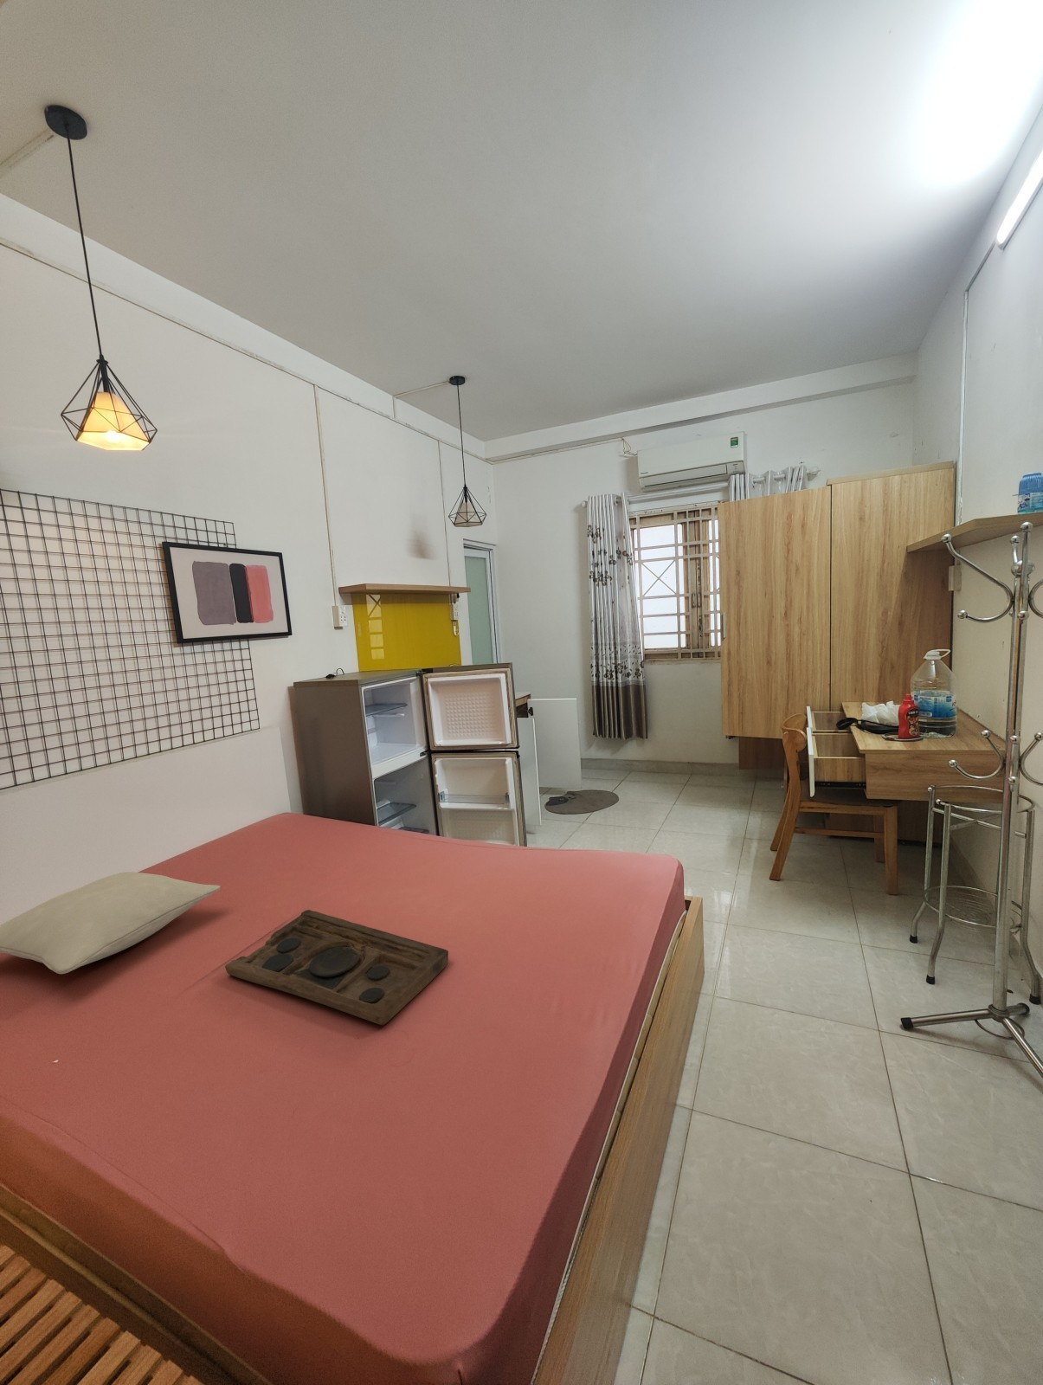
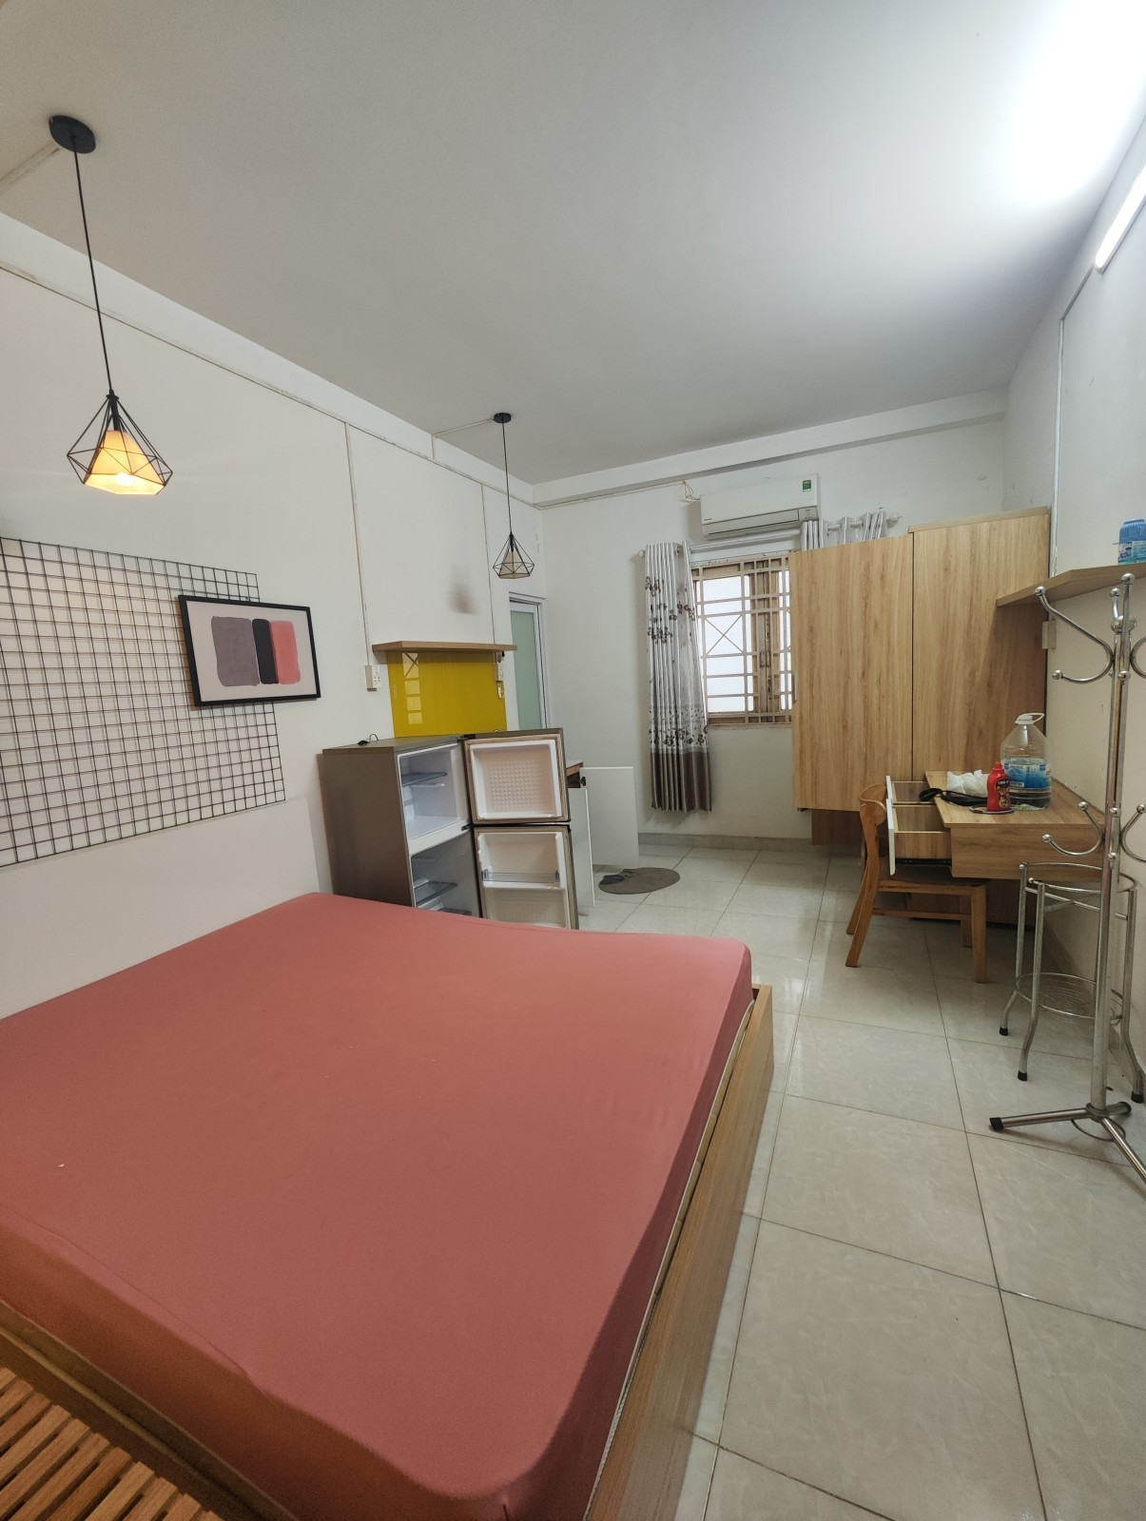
- decorative tray (336, 960)
- pillow (101, 914)
